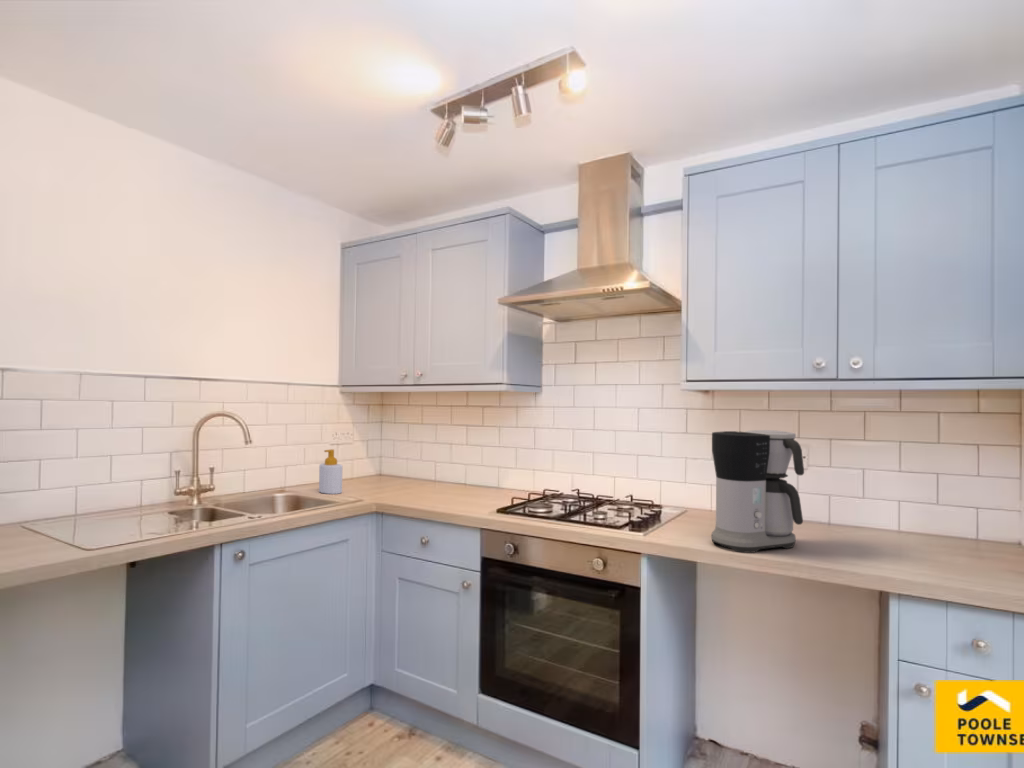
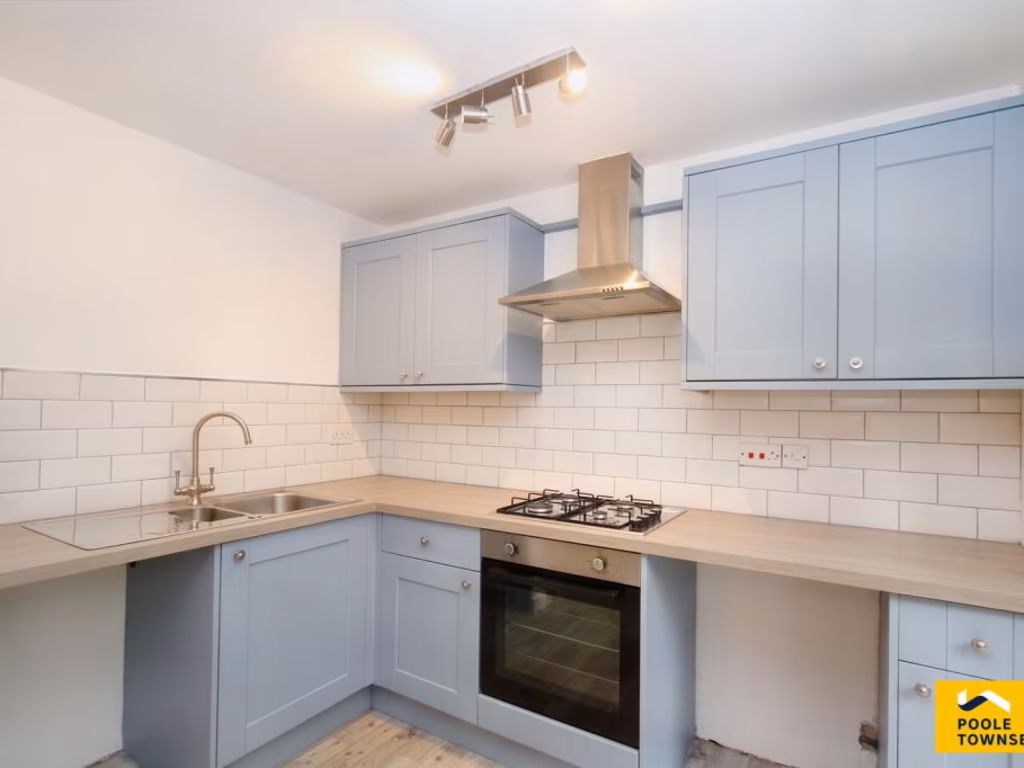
- coffee maker (759, 488)
- soap bottle (330, 470)
